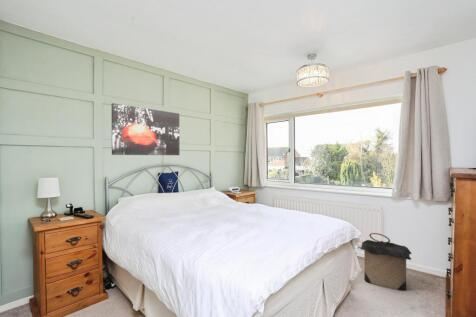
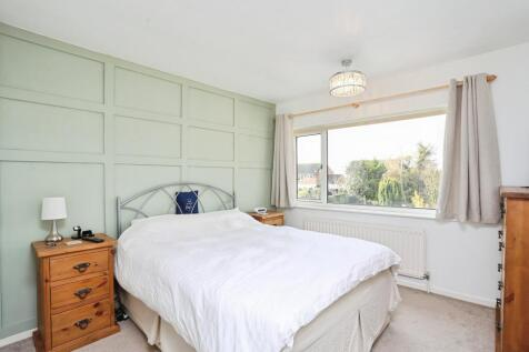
- wall art (149, 132)
- laundry hamper (385, 257)
